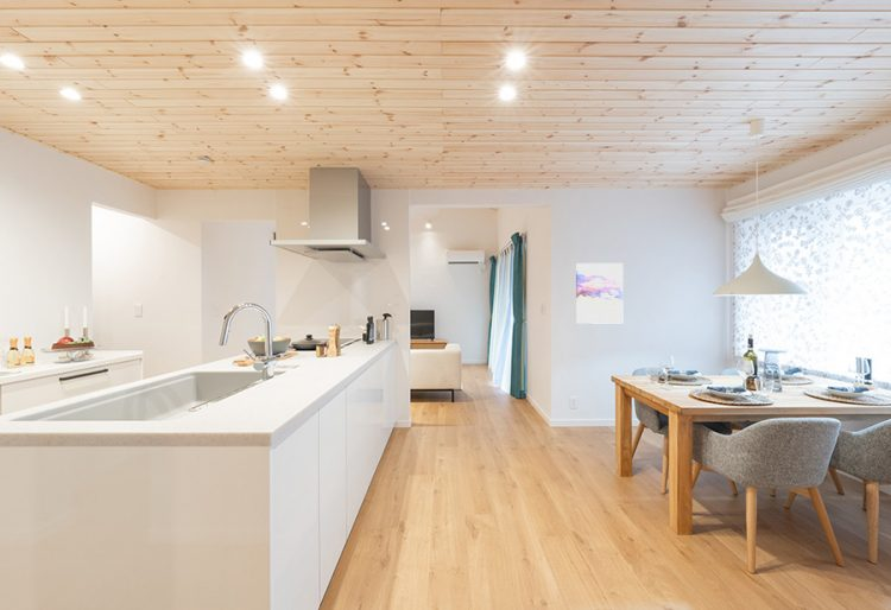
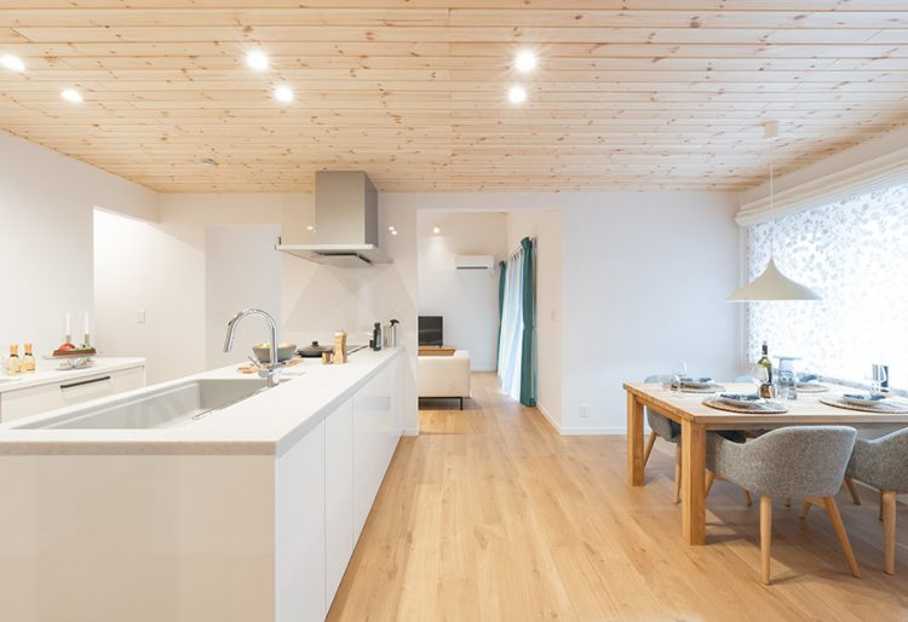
- wall art (599, 293)
